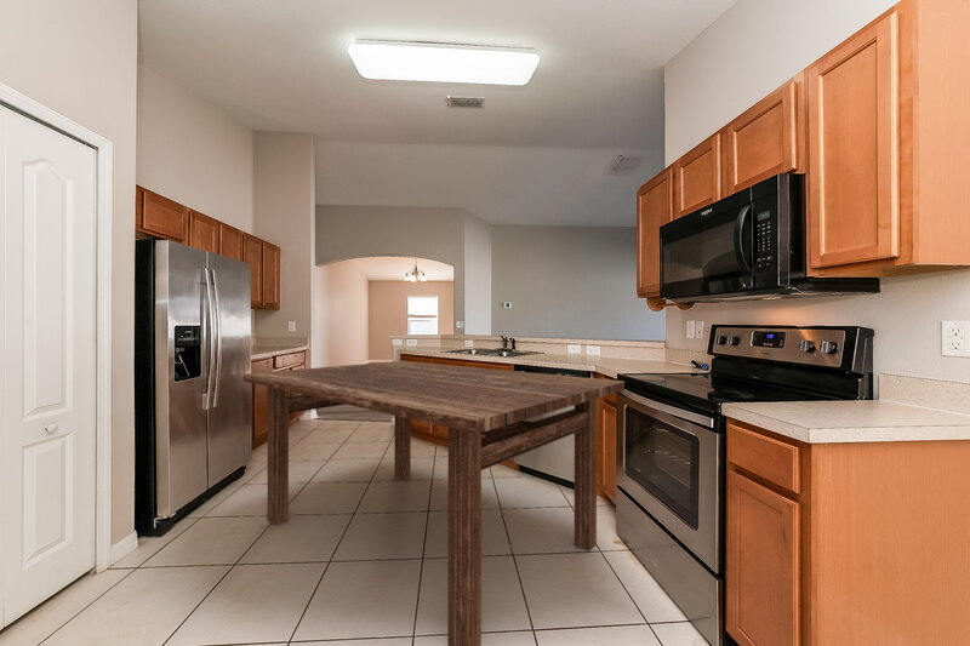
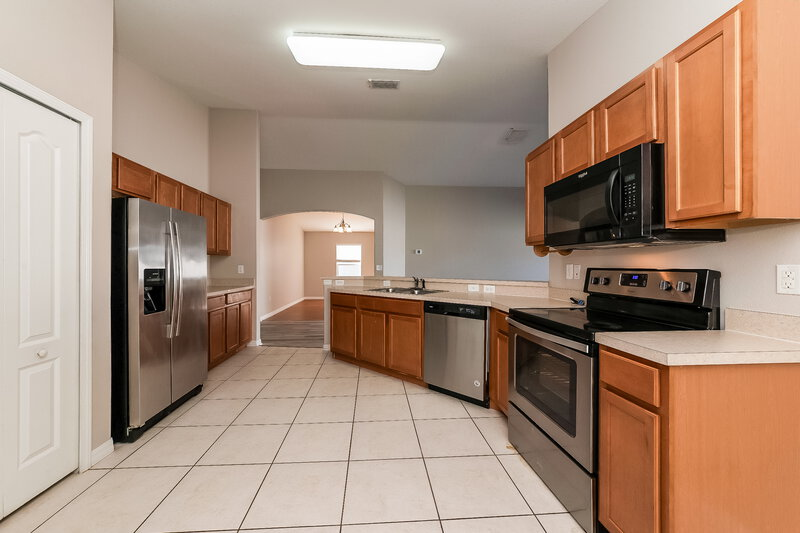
- dining table (410, 455)
